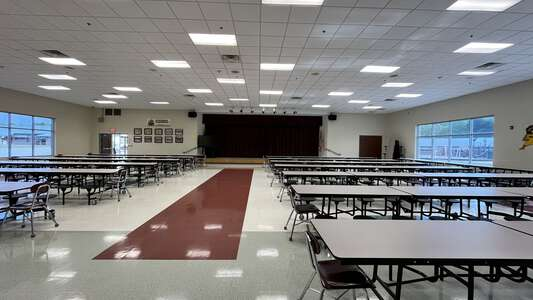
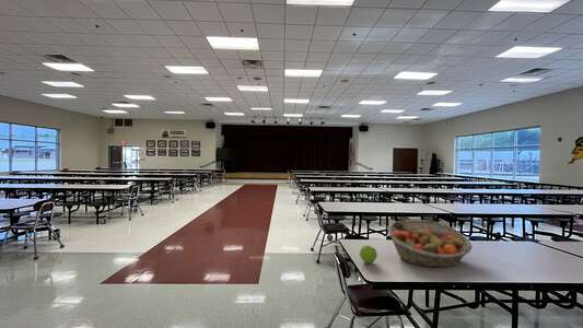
+ fruit basket (427, 242)
+ apple (368, 254)
